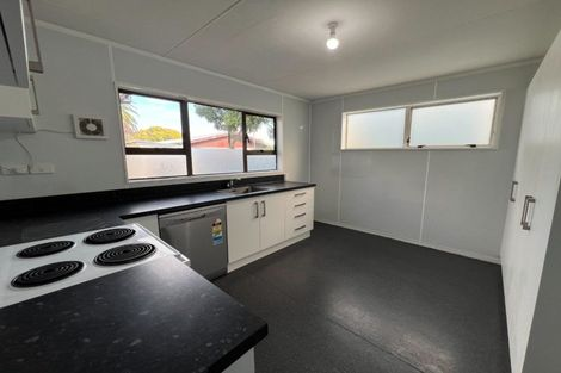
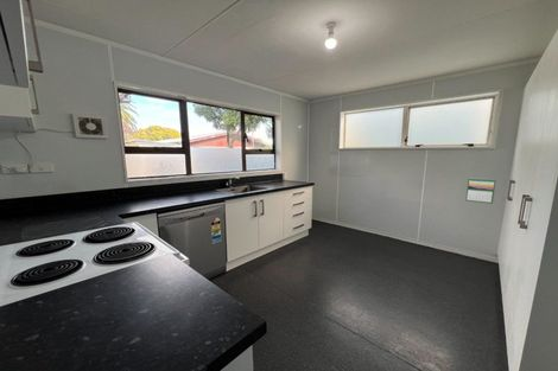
+ calendar (480, 190)
